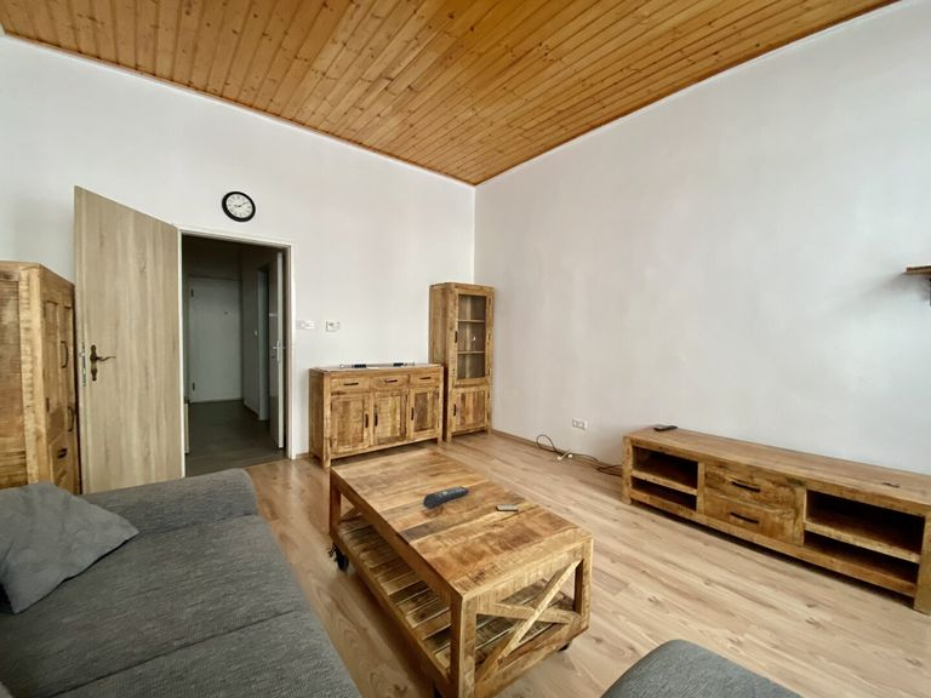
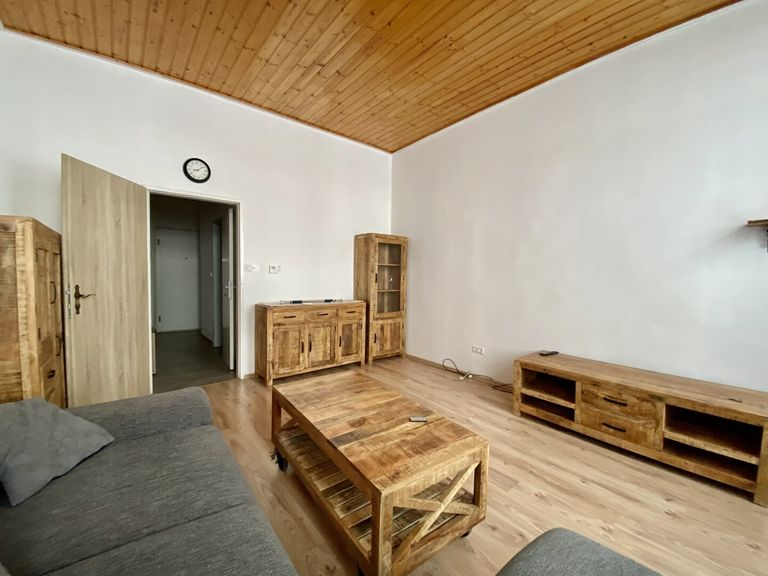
- remote control (446, 494)
